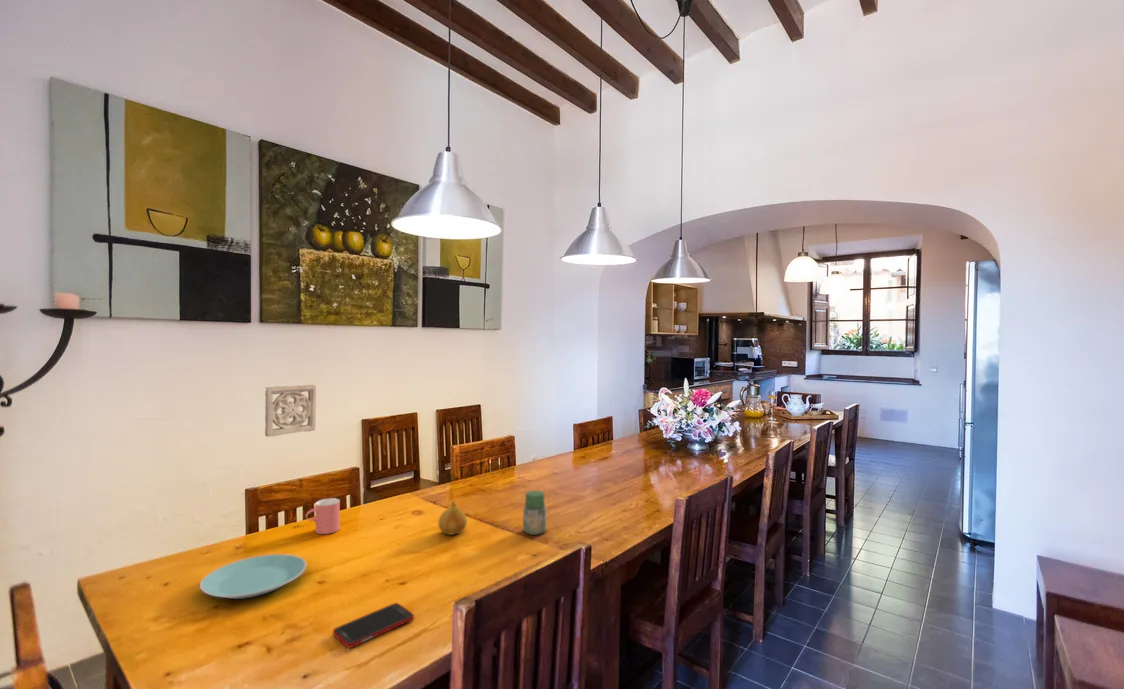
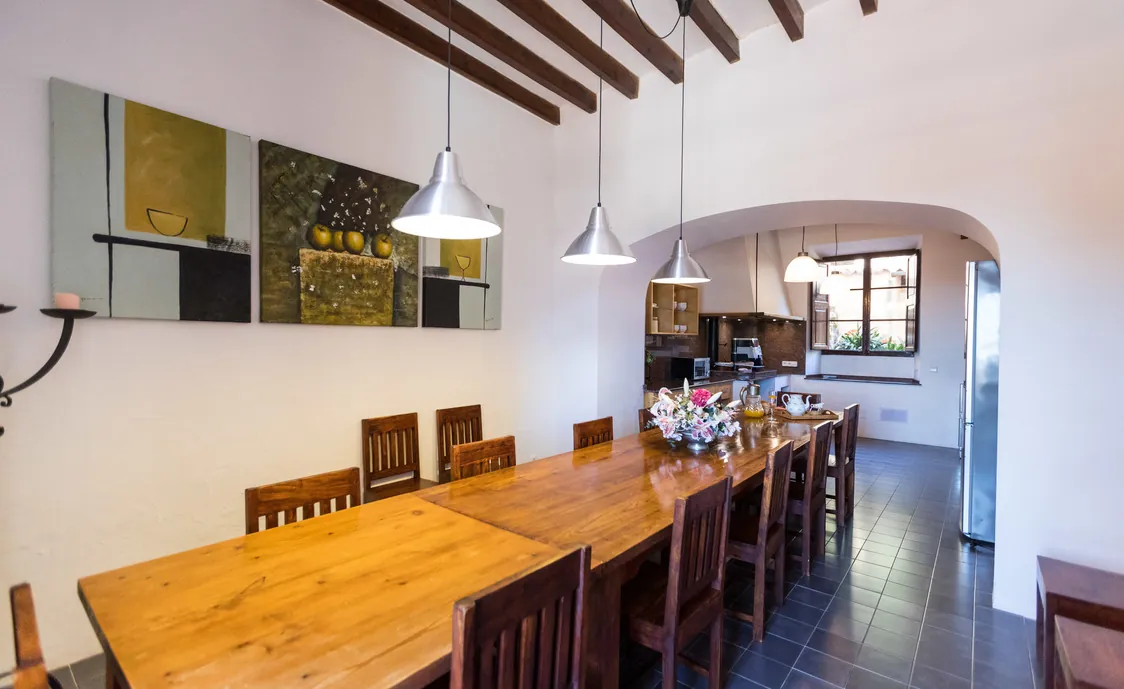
- fruit (452, 516)
- wall ornament (290, 410)
- cup (322, 517)
- plate (255, 578)
- jar (534, 511)
- cell phone (374, 624)
